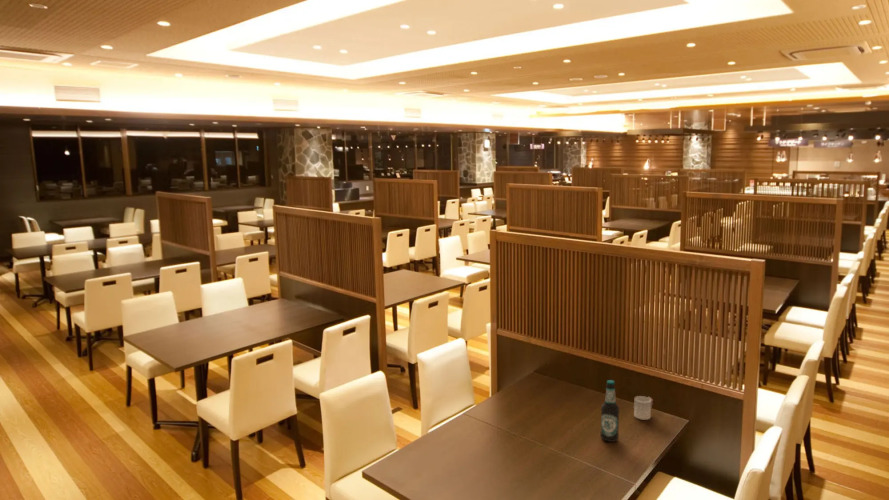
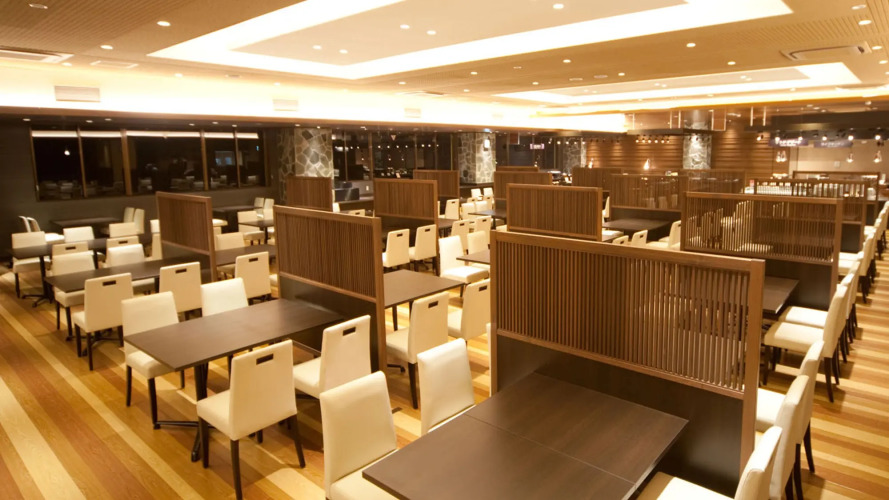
- bottle (610, 410)
- cup (644, 406)
